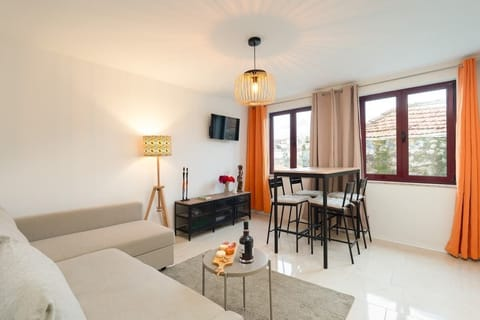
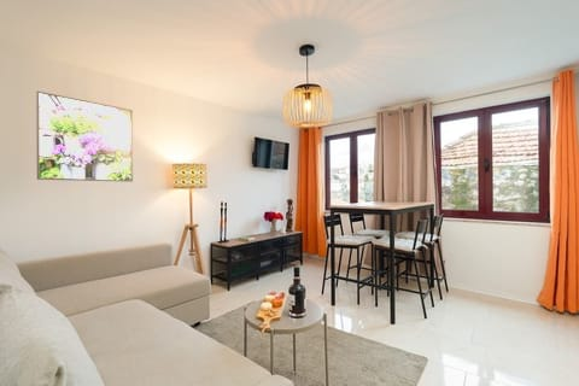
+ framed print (89, 141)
